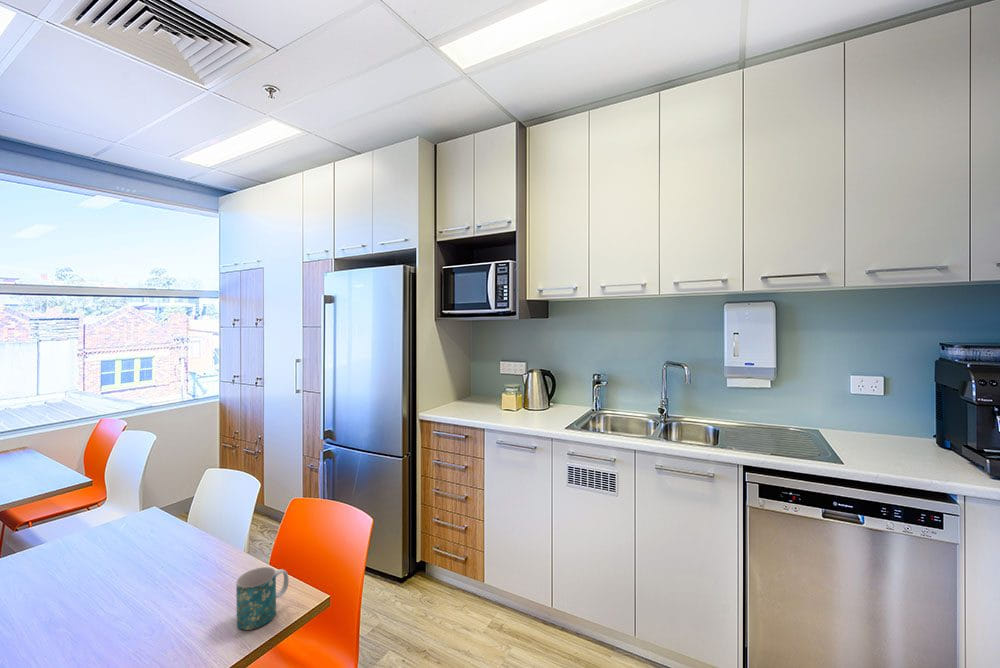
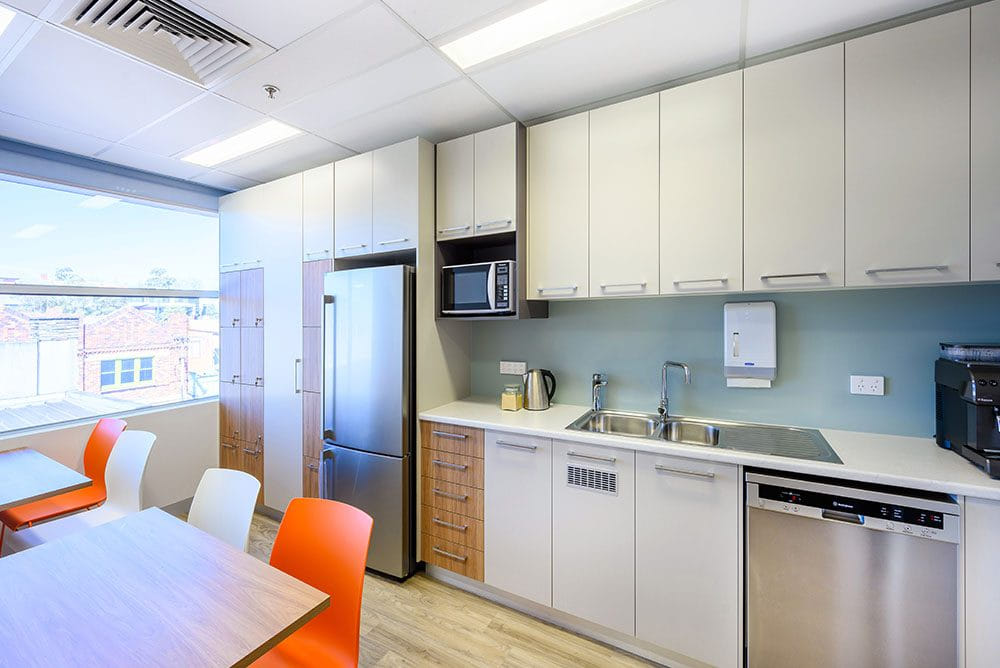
- mug (264, 593)
